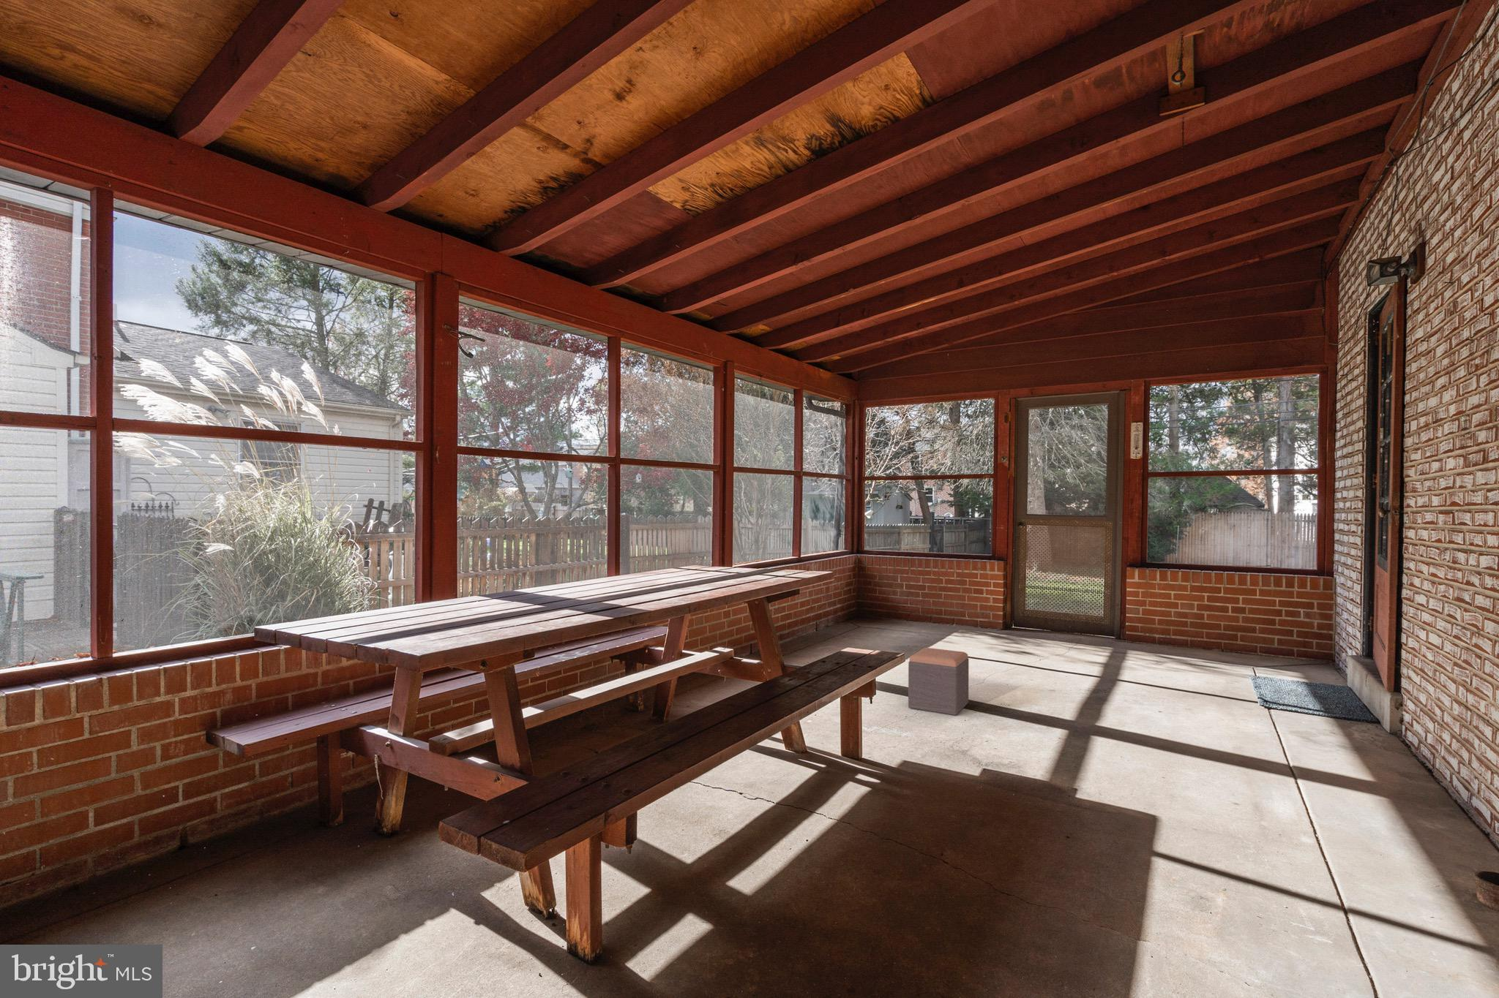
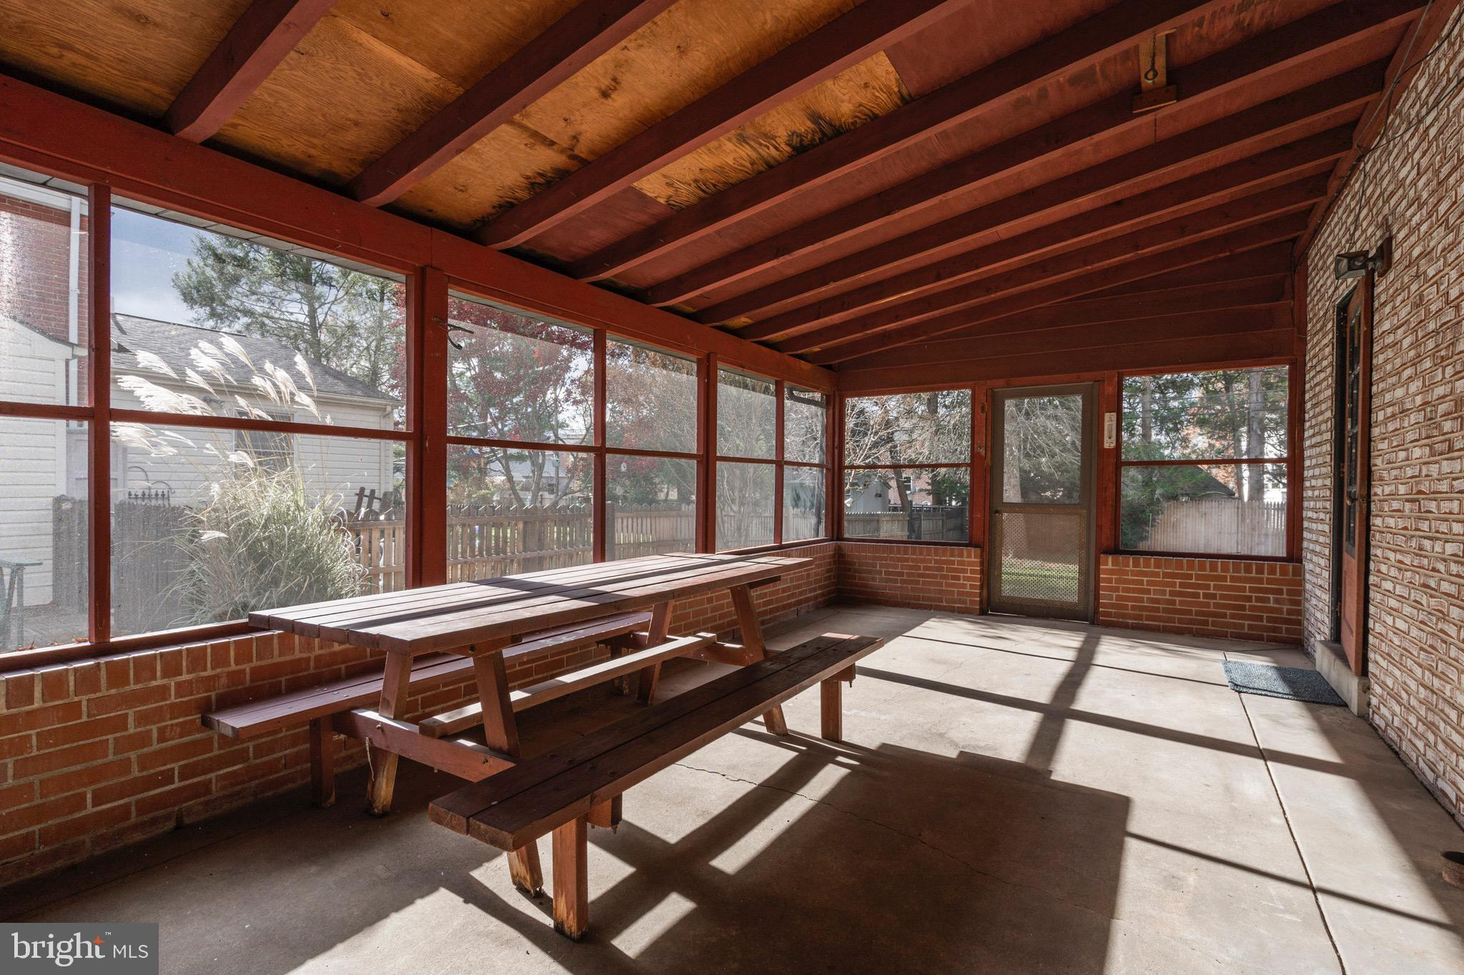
- footstool (938, 678)
